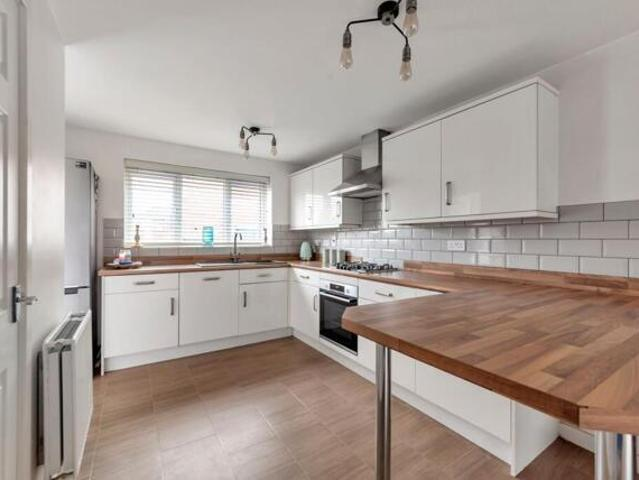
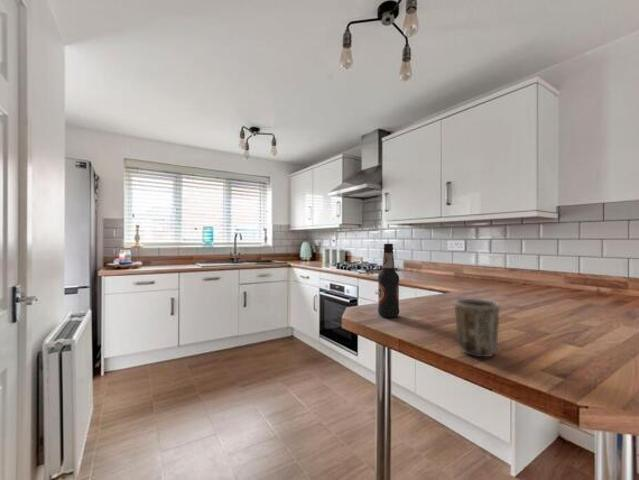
+ bottle (388, 279)
+ mug (476, 325)
